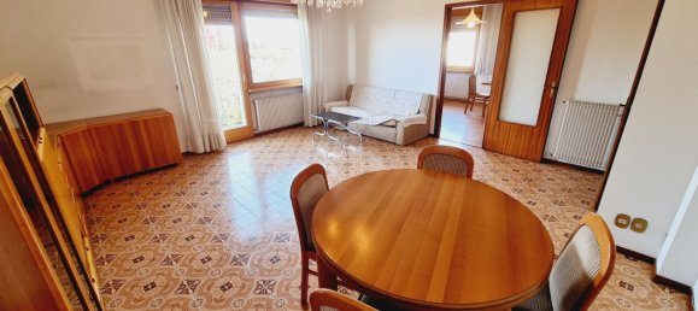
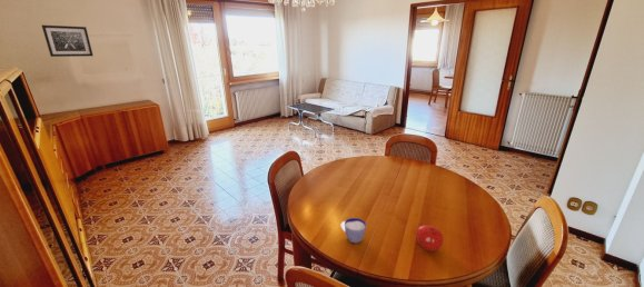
+ cup (351, 229)
+ wall art (68, 41)
+ fruit (428, 236)
